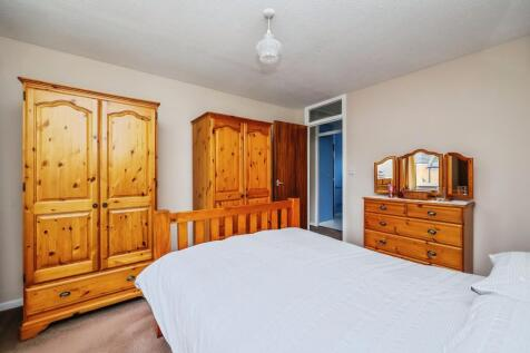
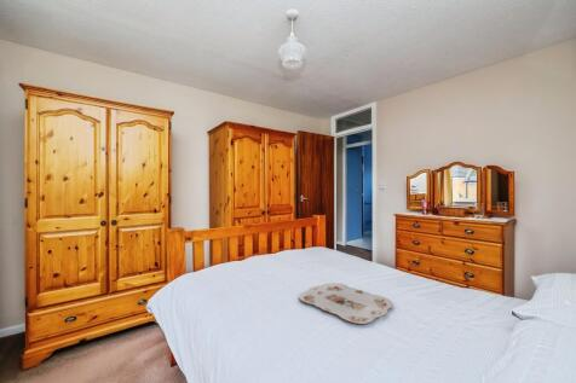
+ serving tray (344, 300)
